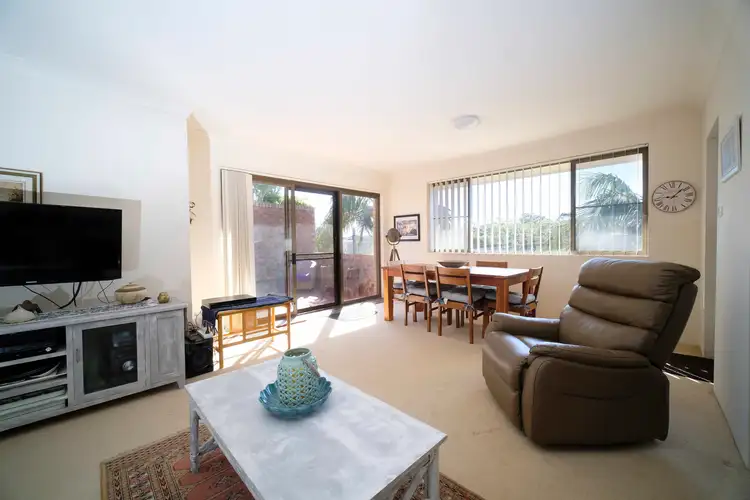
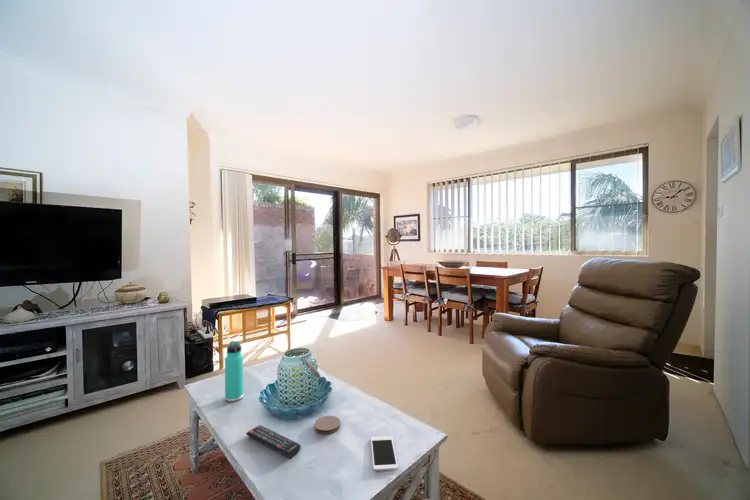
+ coaster (327, 424)
+ remote control (272, 440)
+ thermos bottle (234, 369)
+ cell phone (383, 452)
